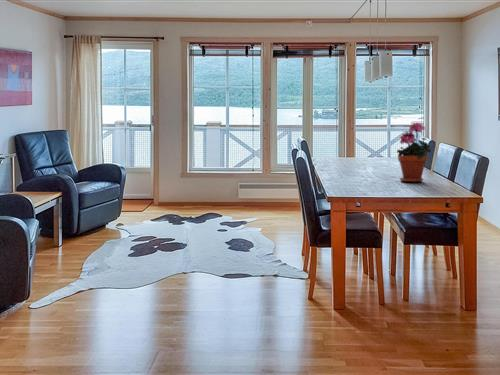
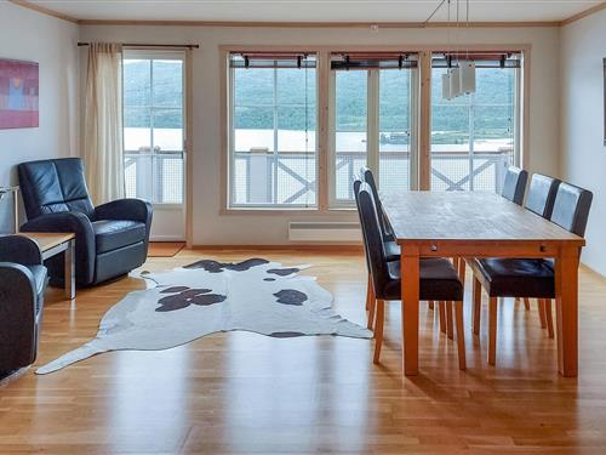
- potted plant (412, 152)
